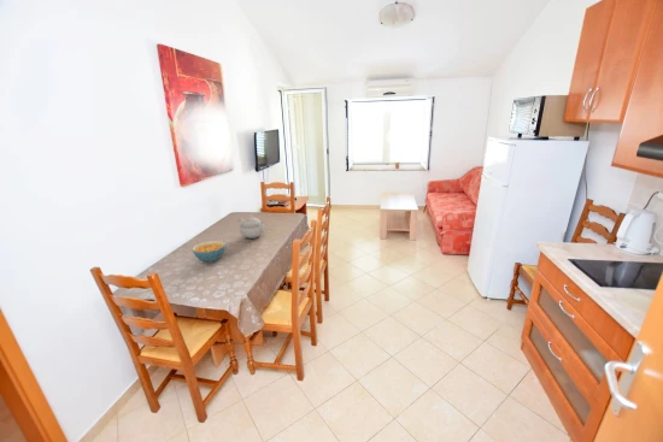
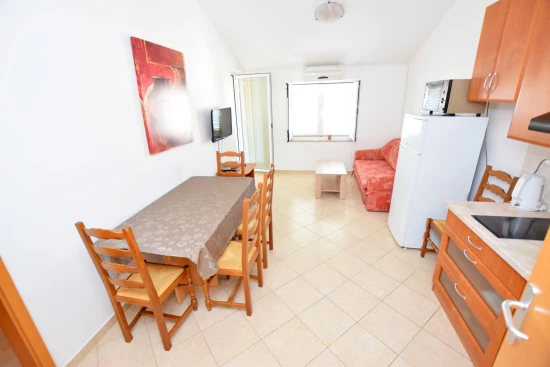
- teapot (251, 225)
- cereal bowl (210, 253)
